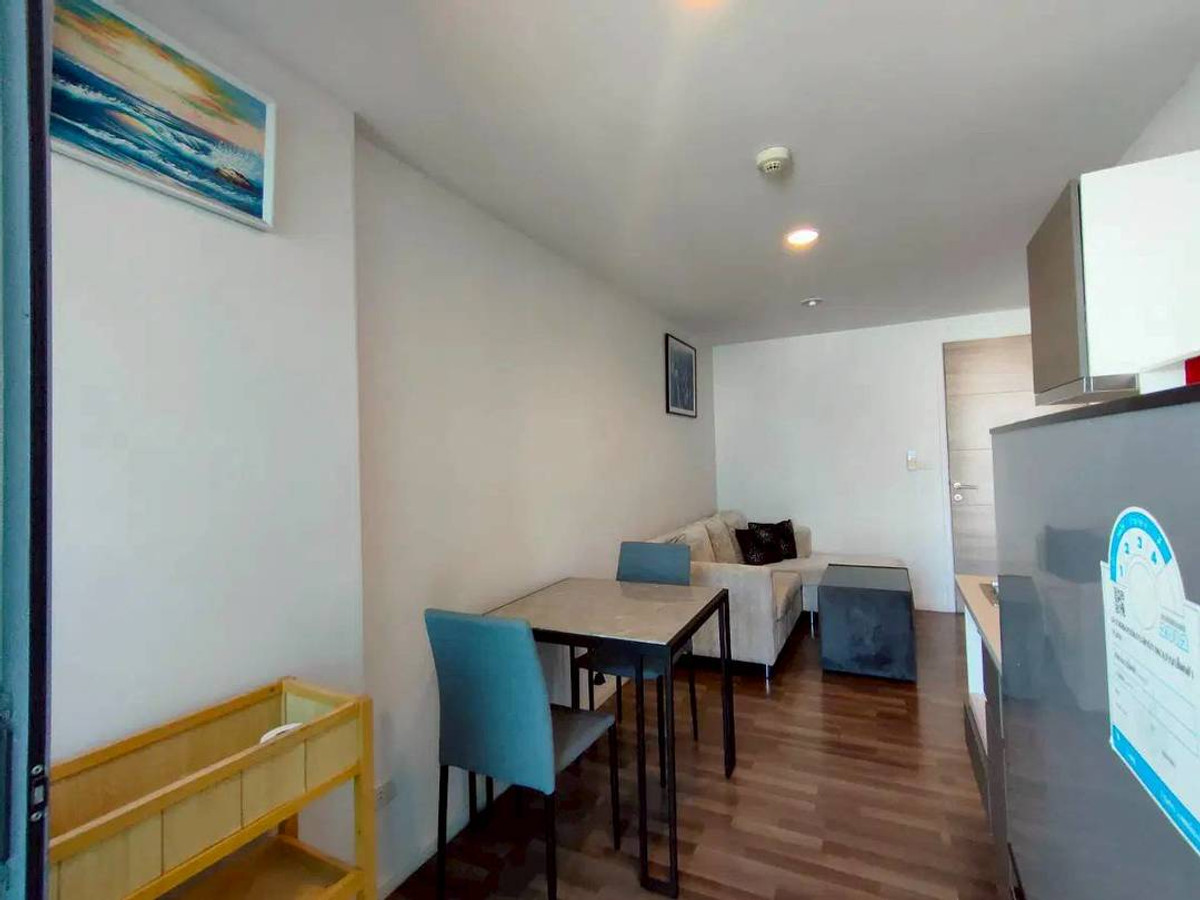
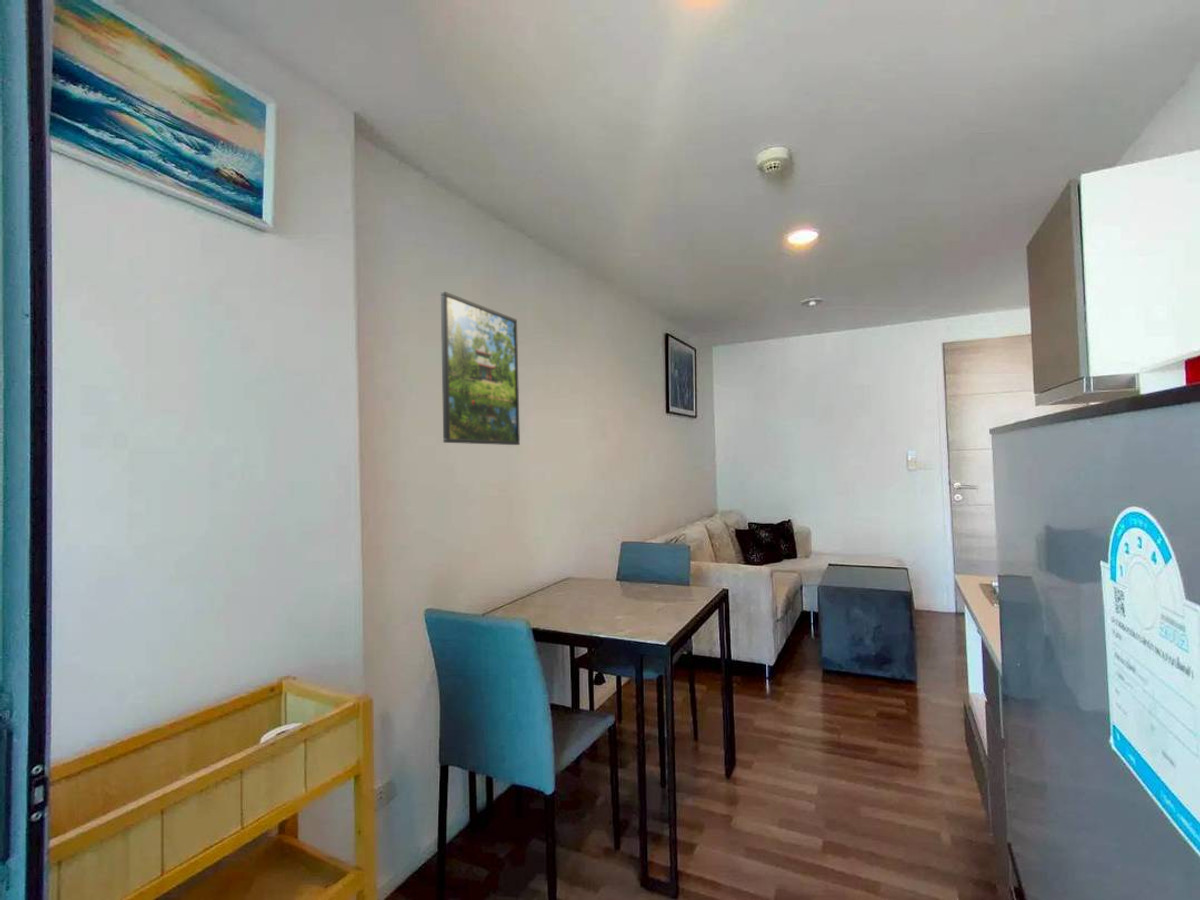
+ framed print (483, 375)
